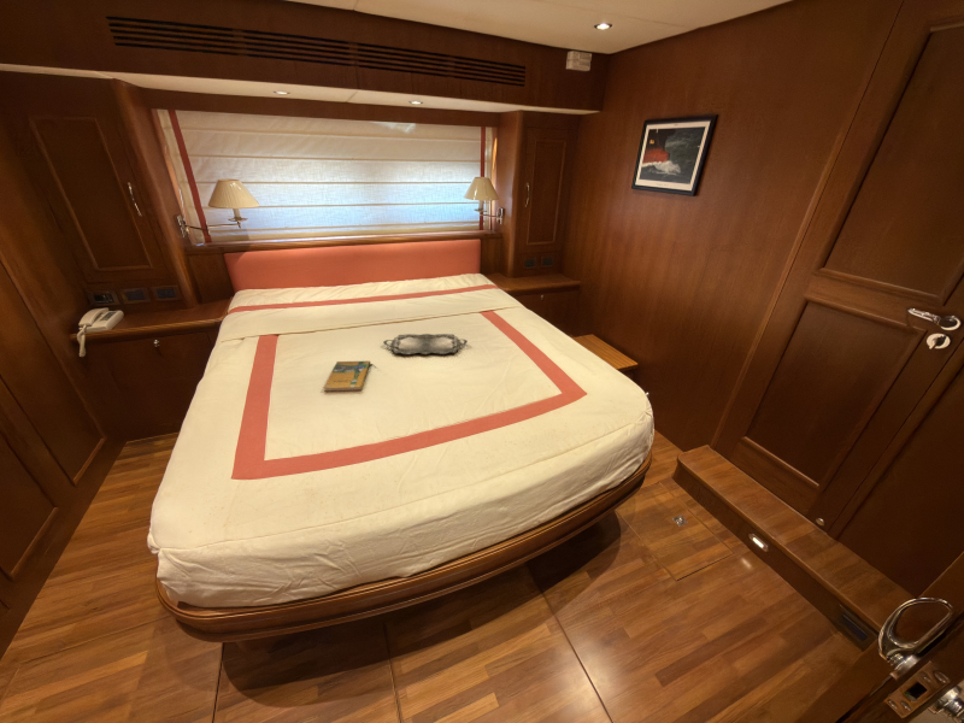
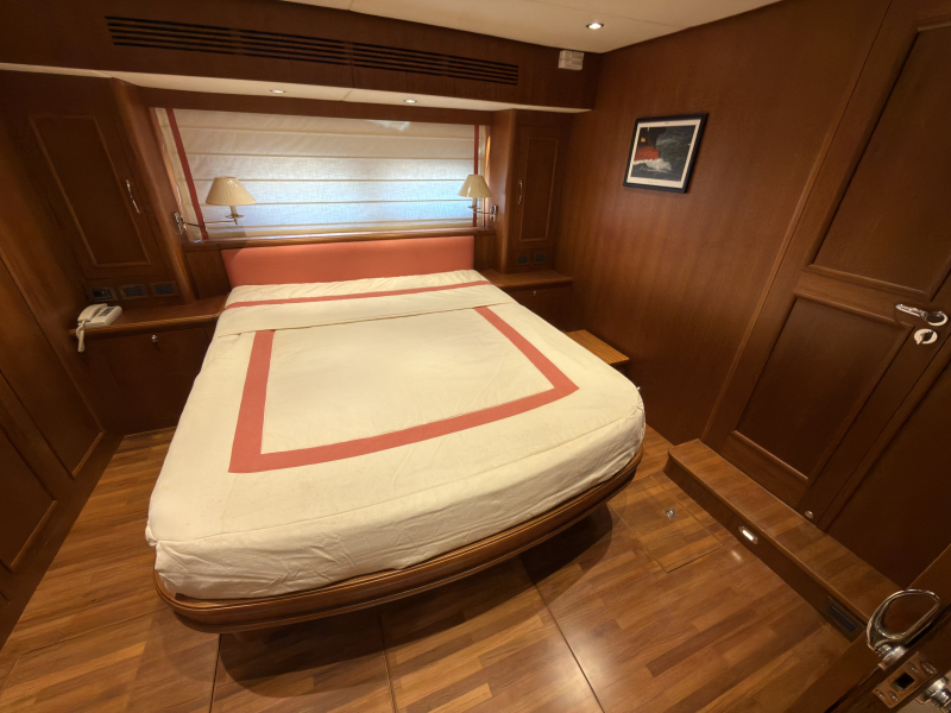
- serving tray (425, 343)
- booklet (348, 375)
